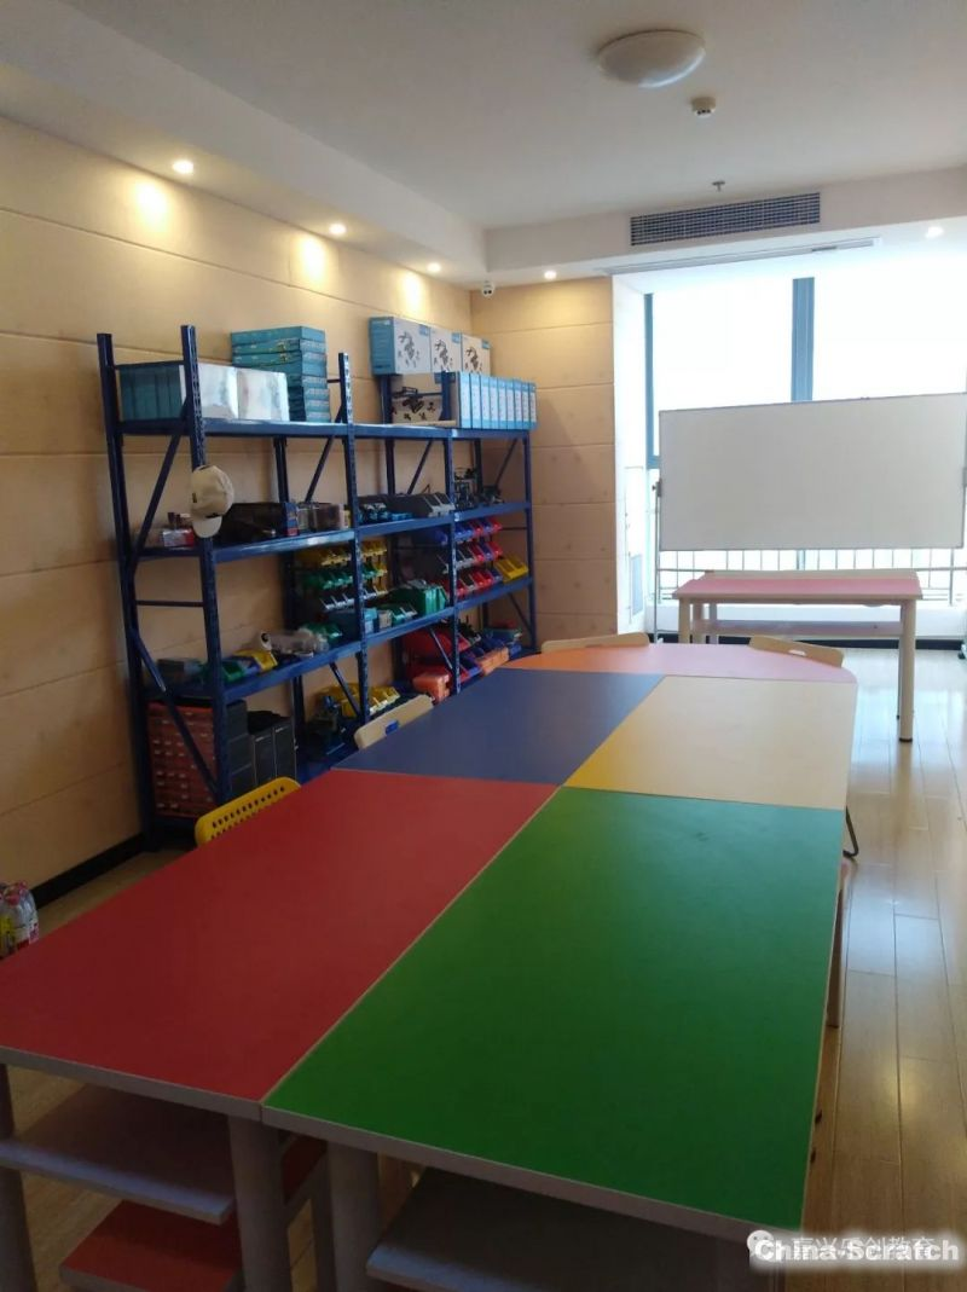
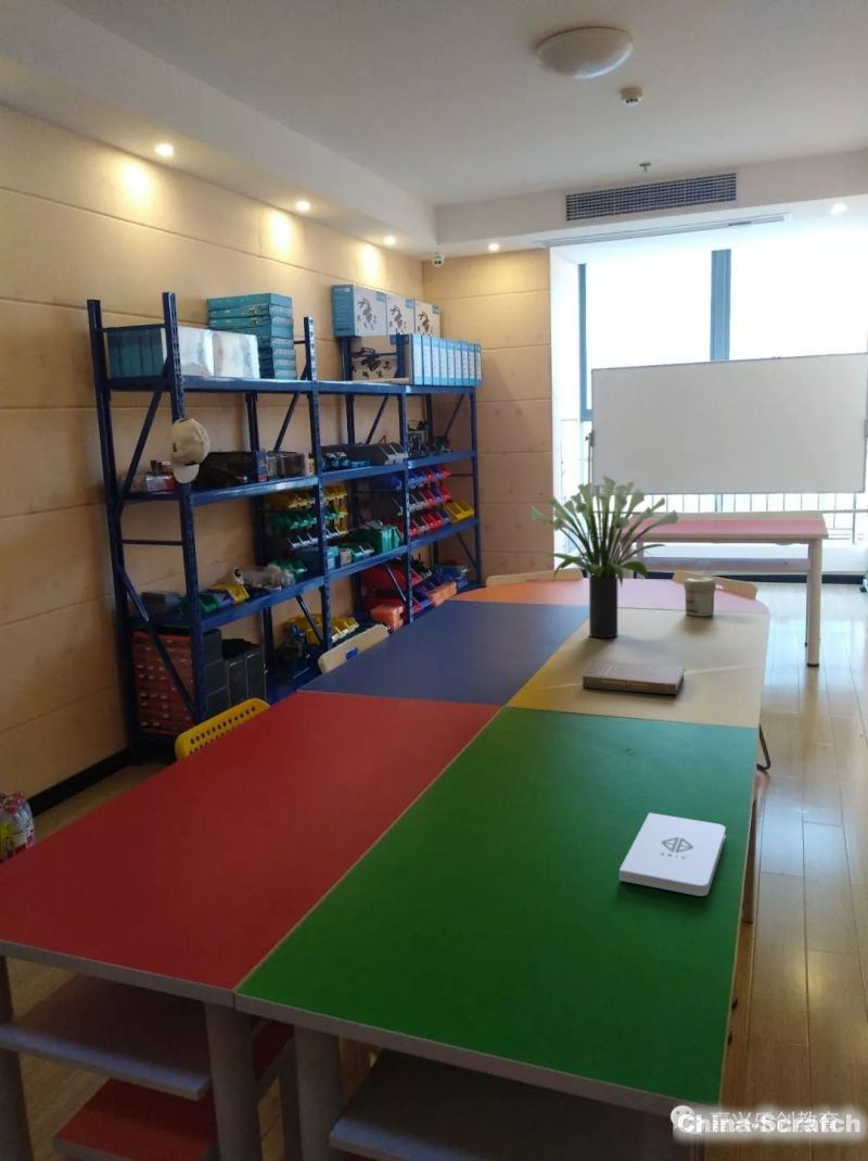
+ book (634, 677)
+ potted plant (607, 556)
+ jar (699, 596)
+ notepad (675, 850)
